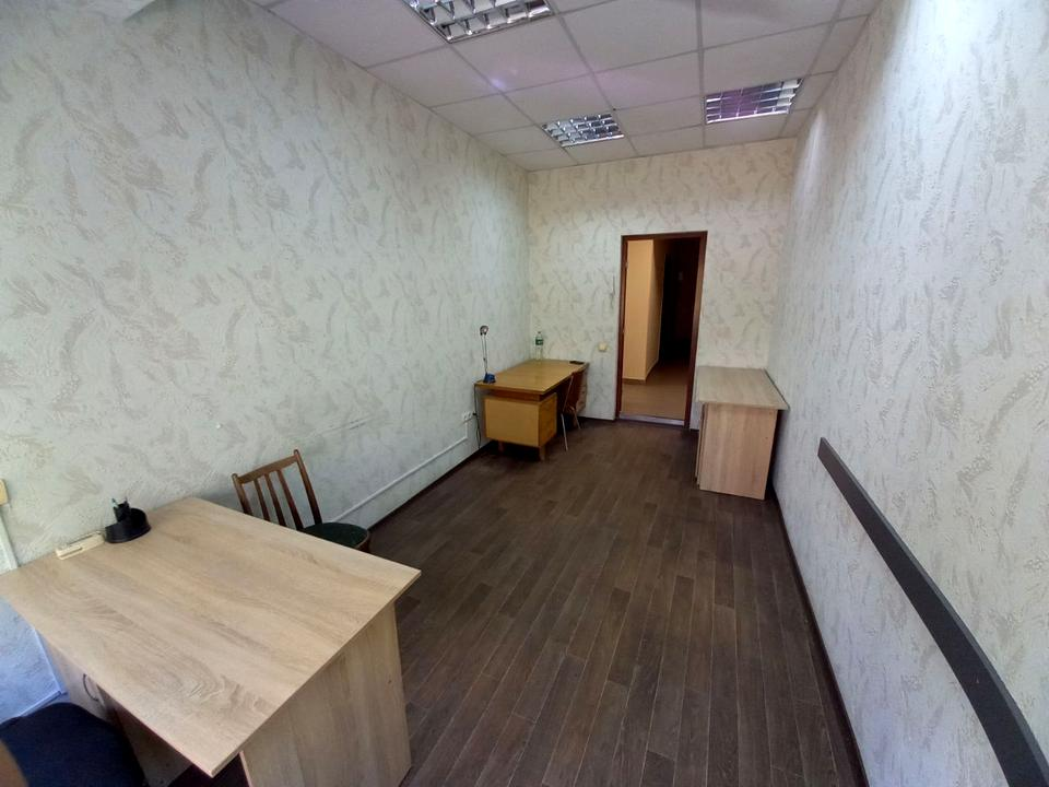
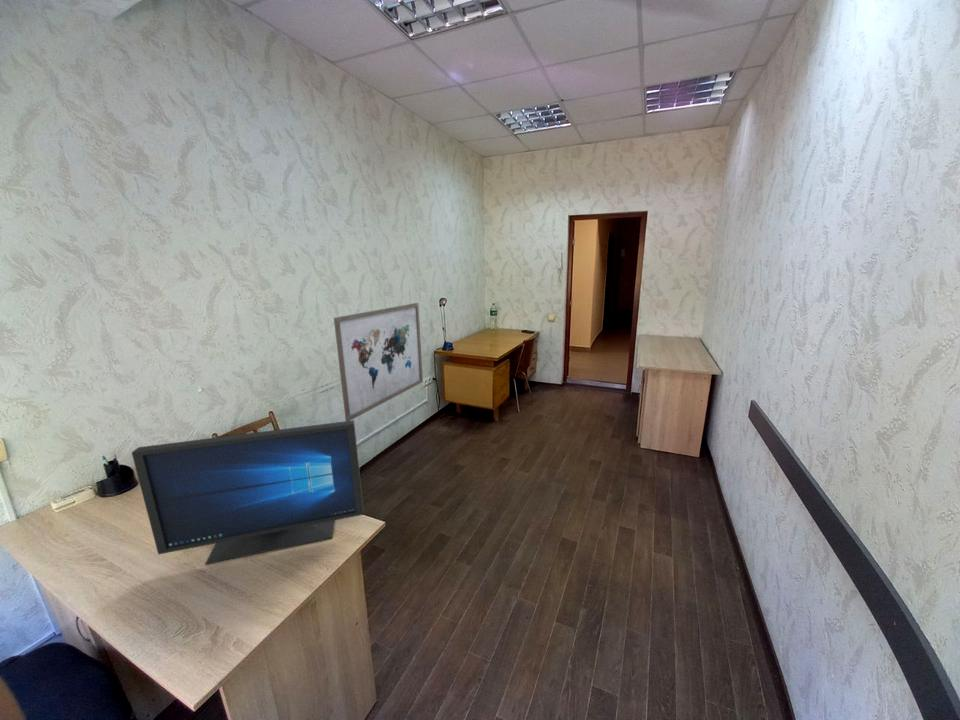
+ monitor (269, 480)
+ wall art (386, 355)
